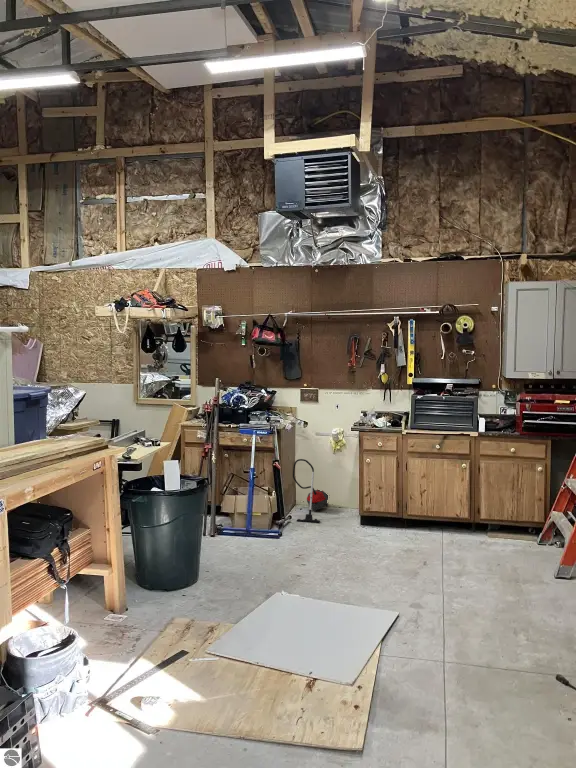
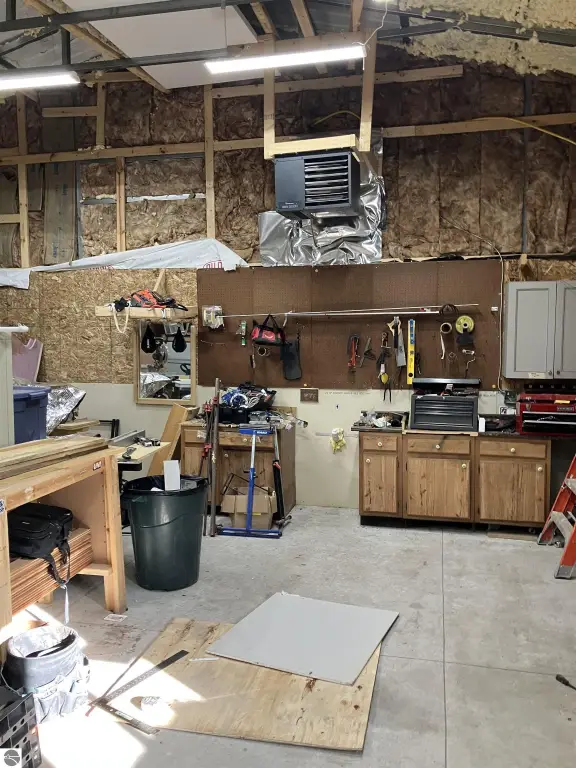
- vacuum cleaner (308, 486)
